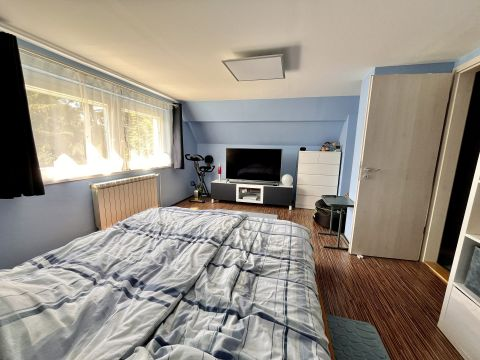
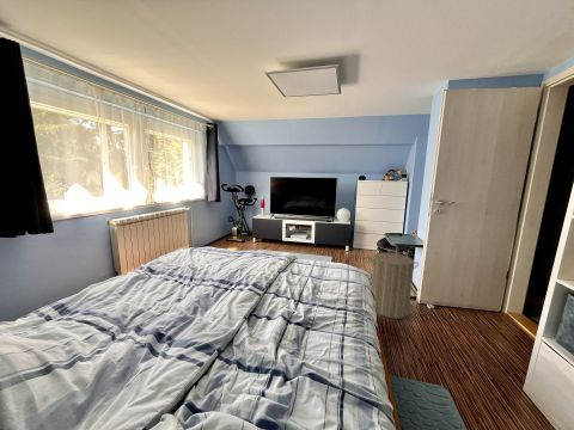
+ laundry hamper (391, 280)
